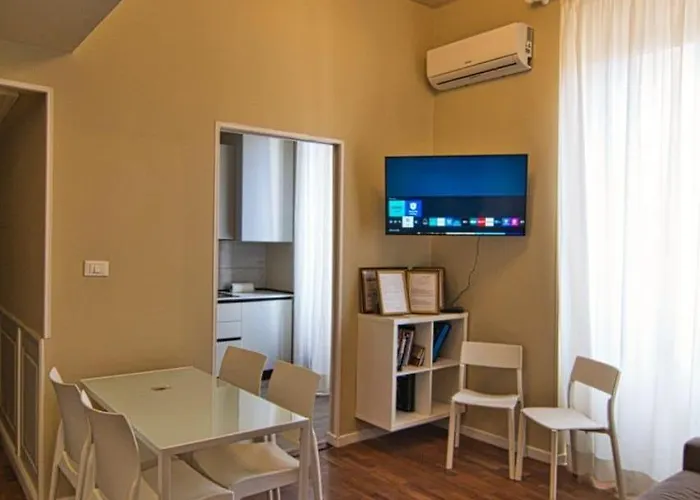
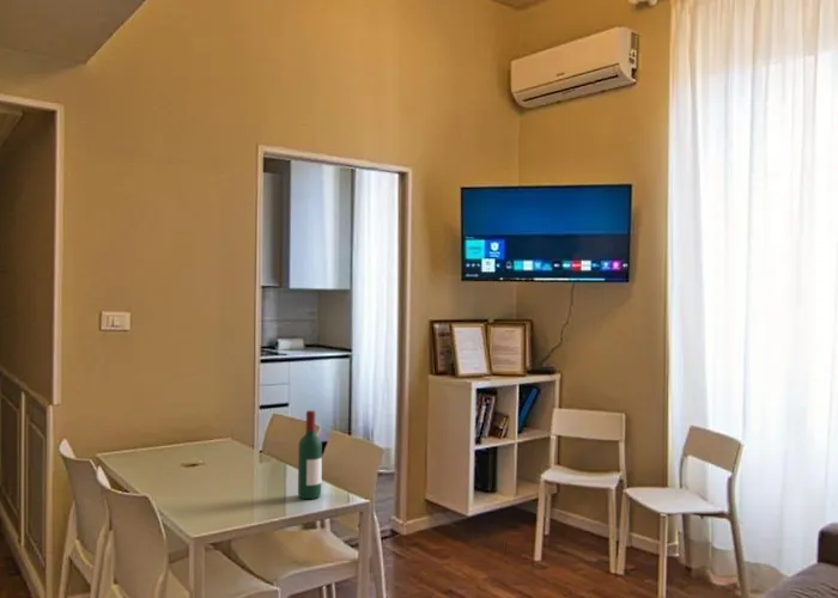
+ wine bottle (310, 453)
